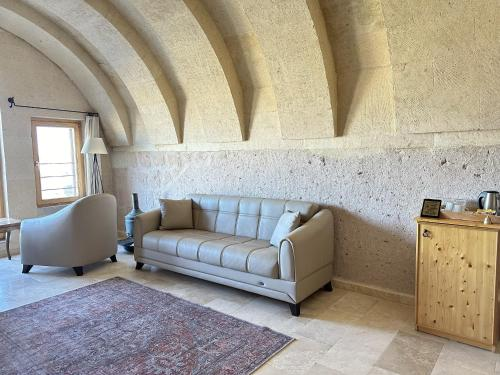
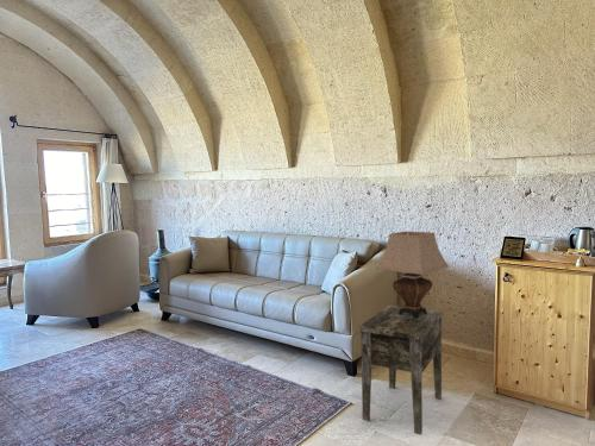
+ table lamp (412, 274)
+ side table (403, 363)
